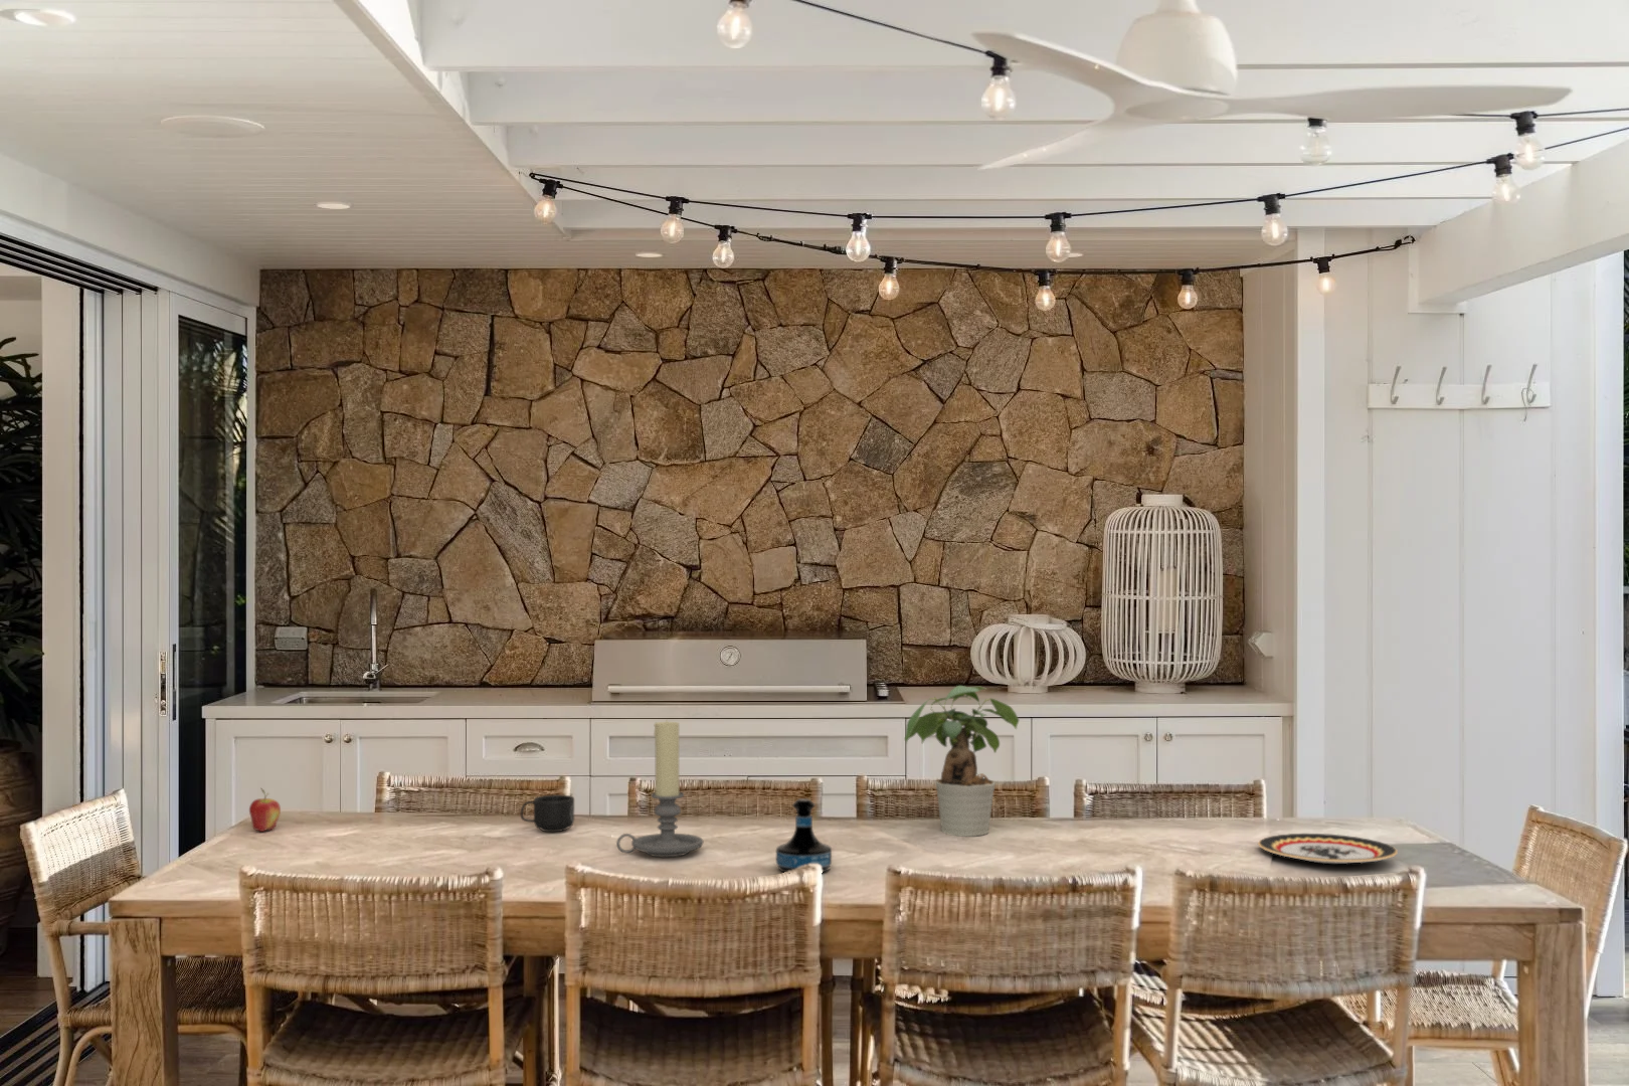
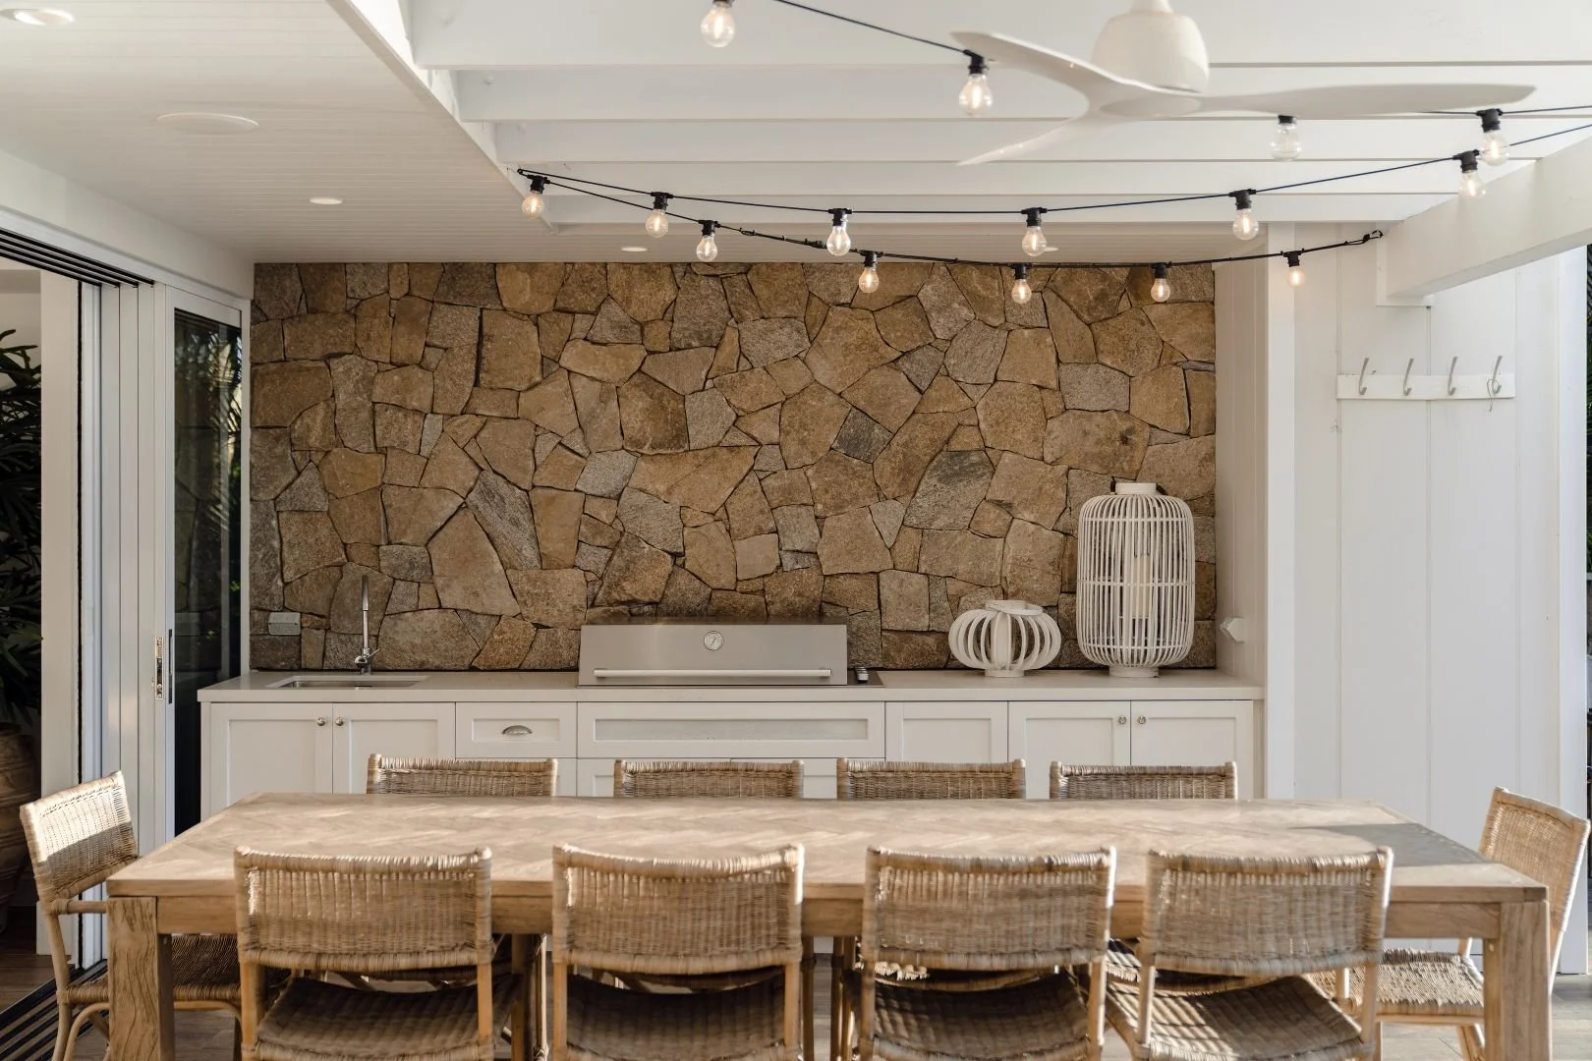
- fruit (264, 807)
- candle holder (659, 785)
- plate (1326, 852)
- potted plant (960, 756)
- mug (547, 813)
- tequila bottle (804, 834)
